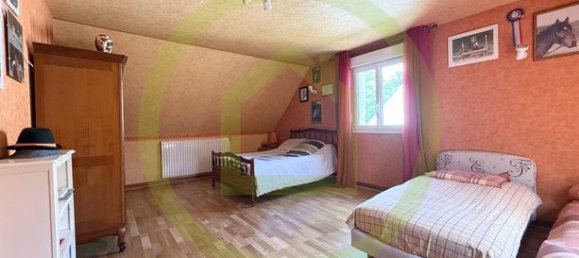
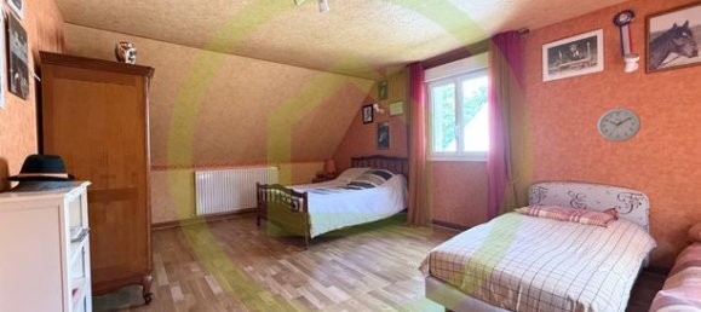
+ wall clock (617, 125)
